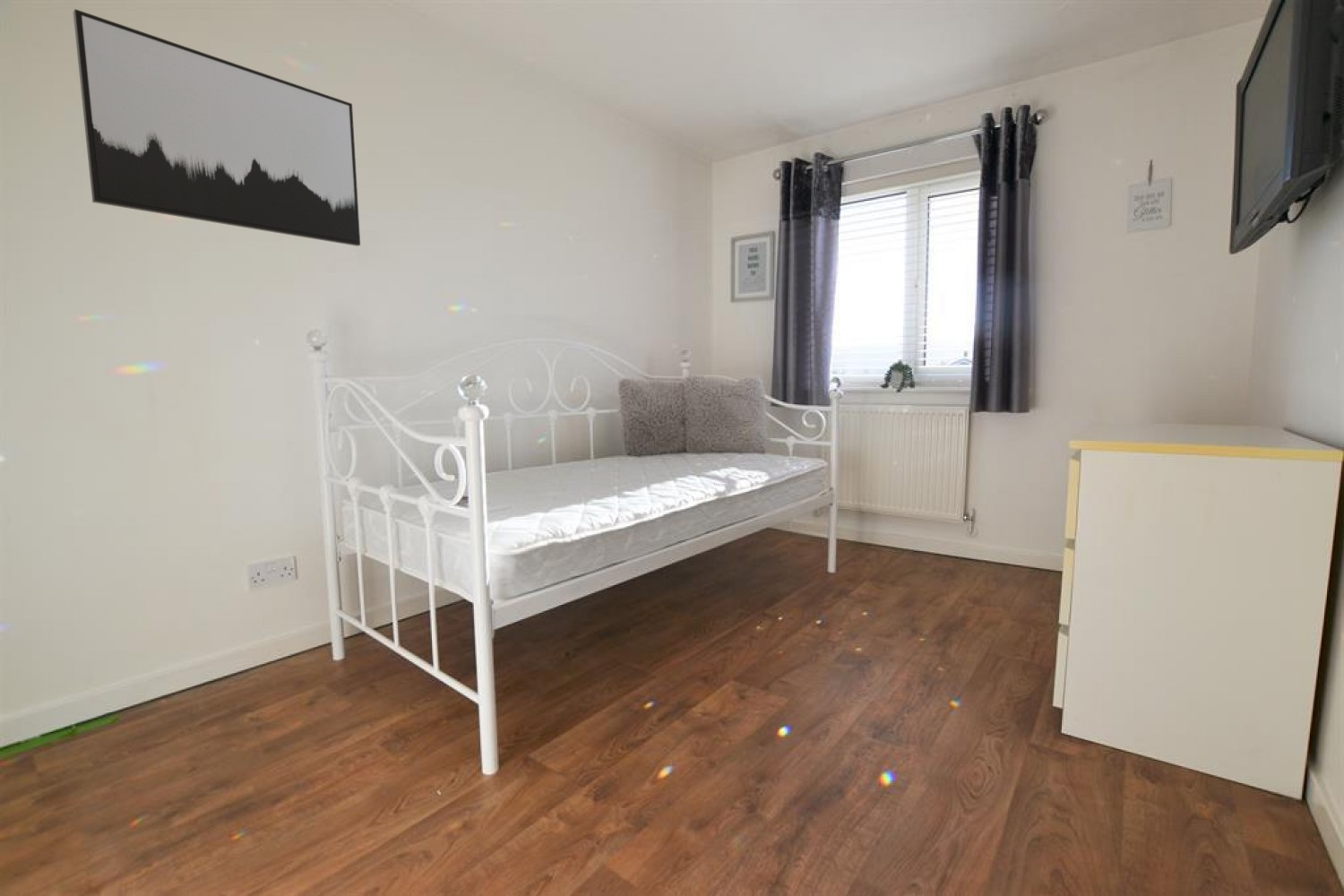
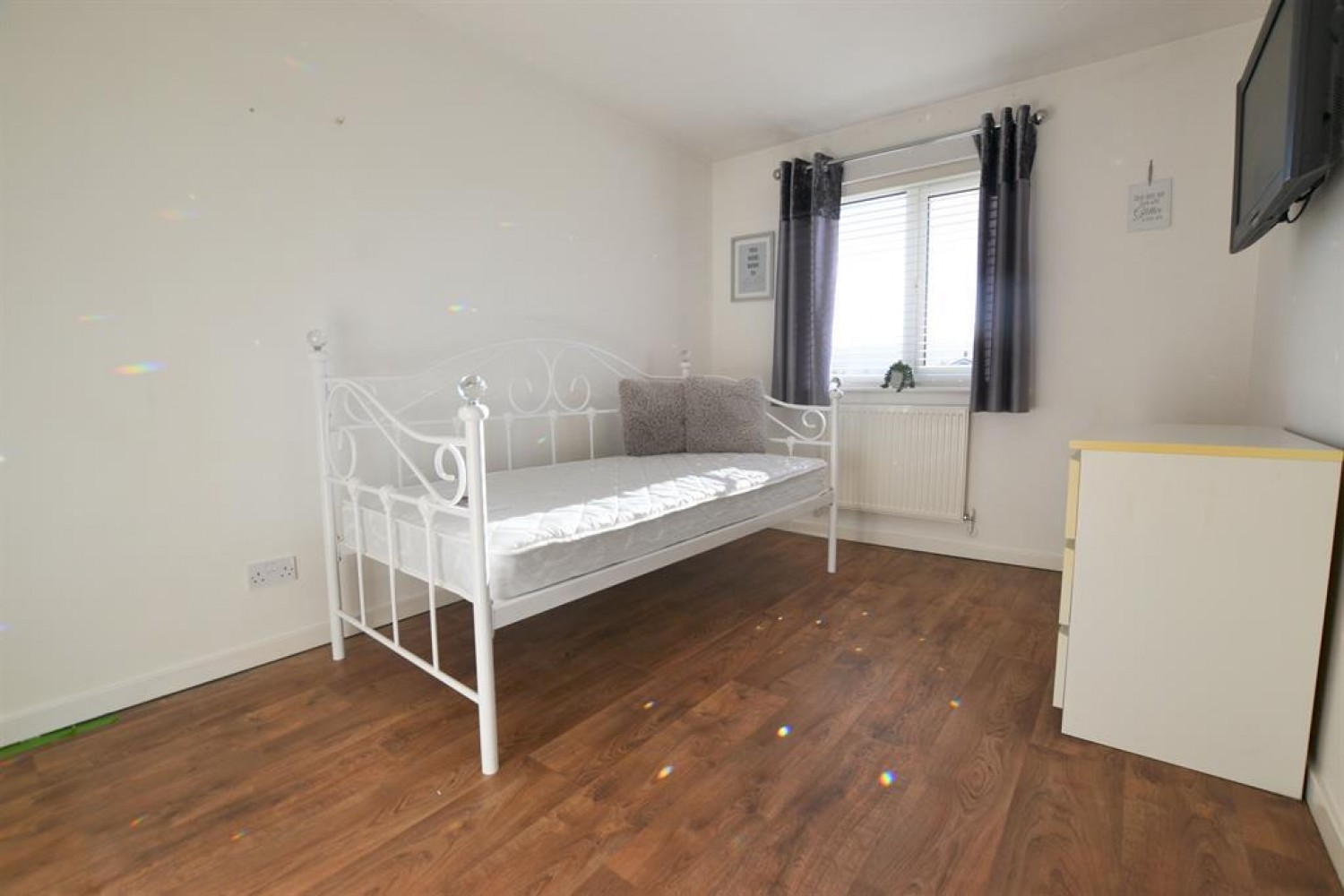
- wall art (238, 146)
